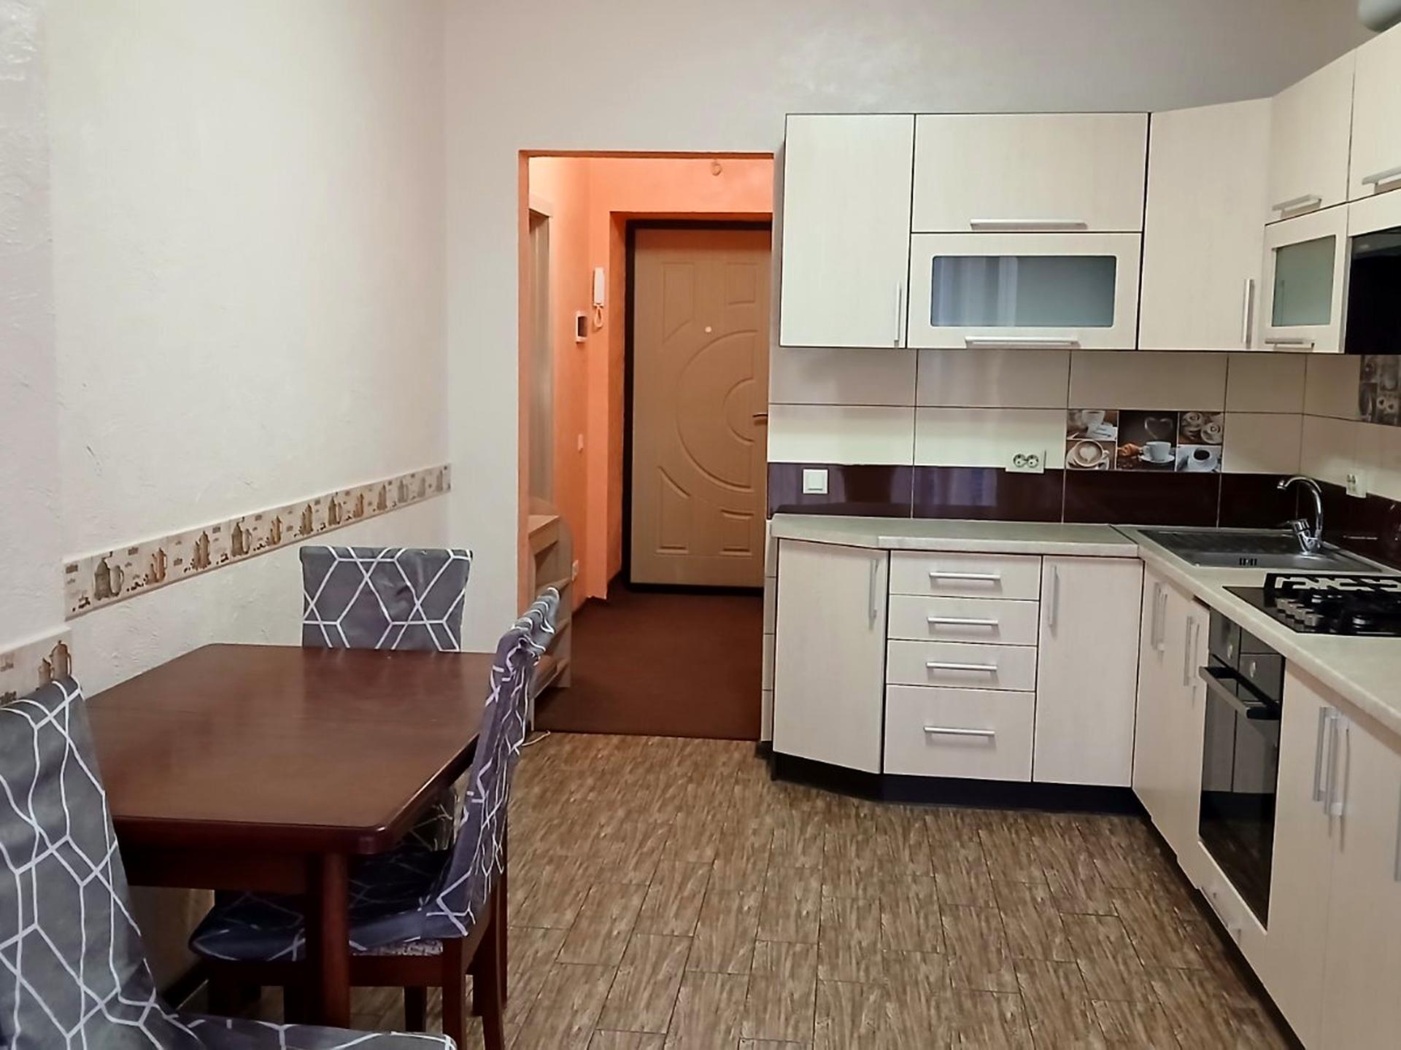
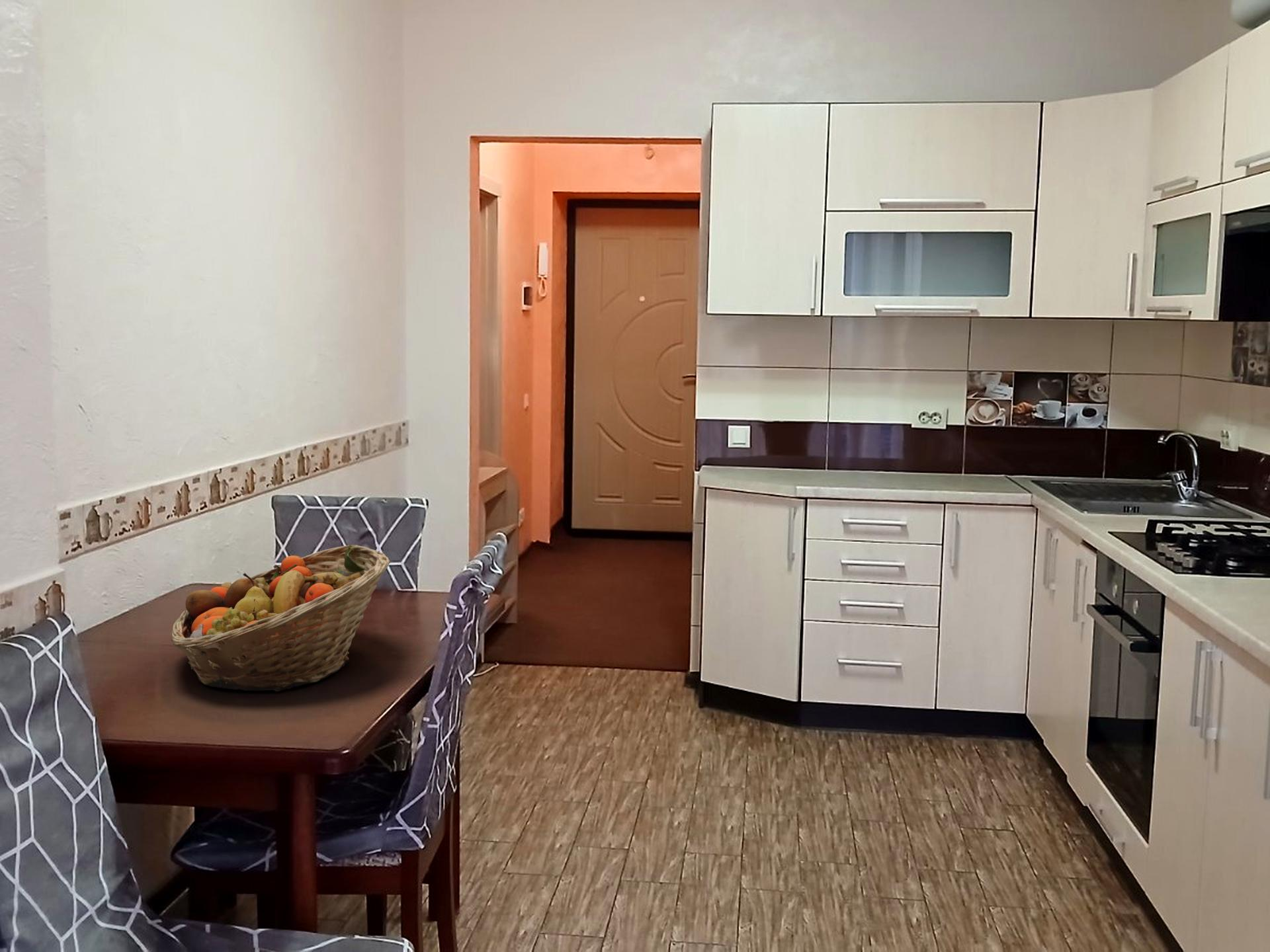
+ fruit basket (282, 612)
